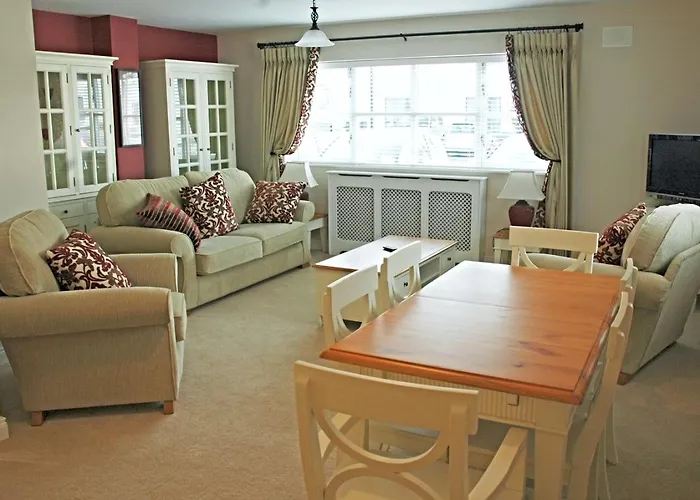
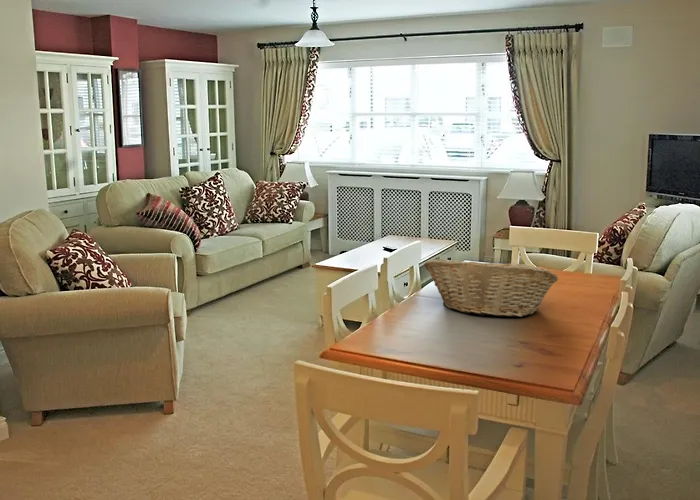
+ fruit basket (488, 281)
